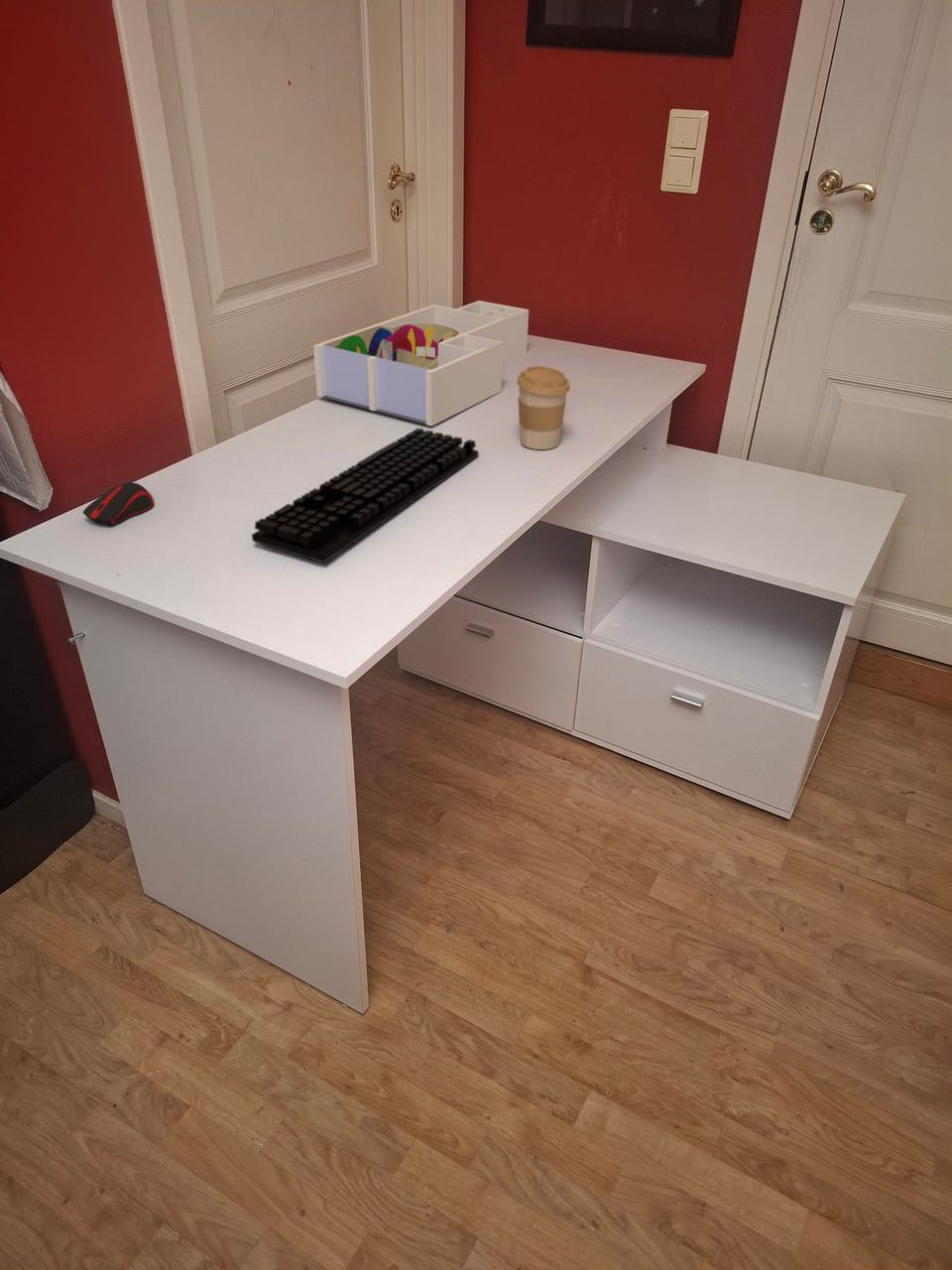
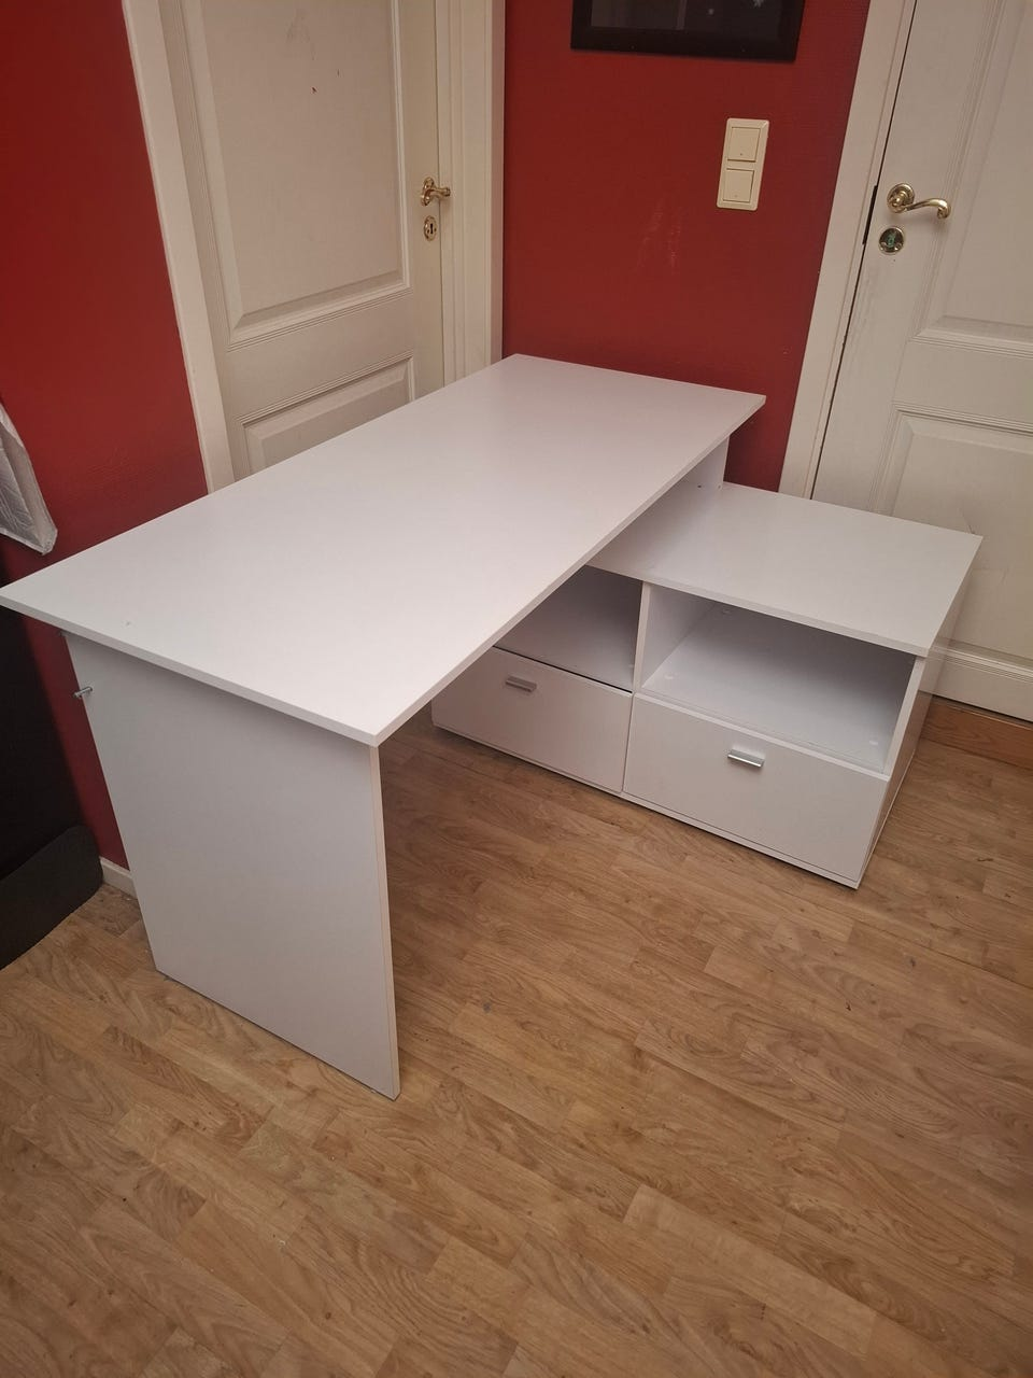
- coffee cup (541, 407)
- keyboard (376, 486)
- computer mouse (118, 500)
- desk organizer (445, 354)
